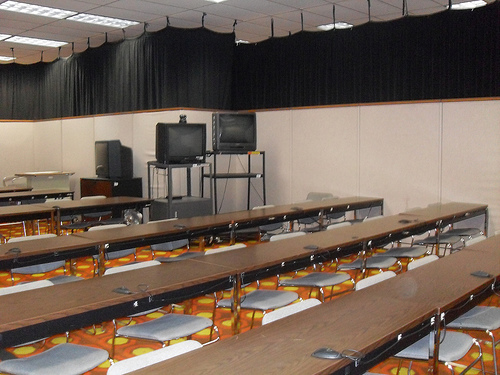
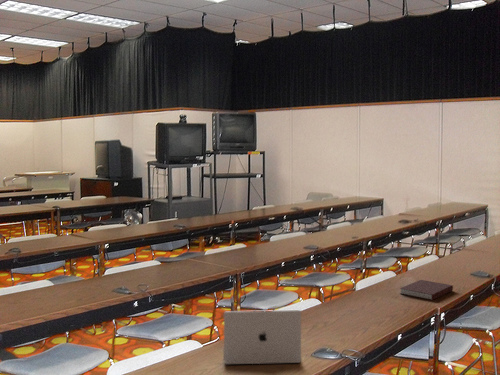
+ notebook (426, 289)
+ laptop (261, 328)
